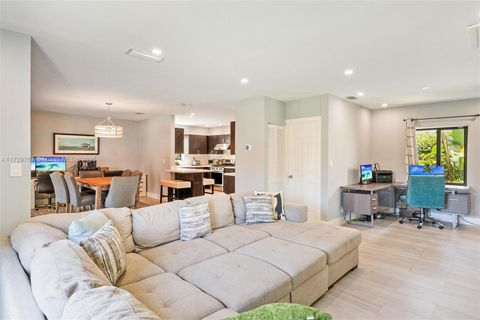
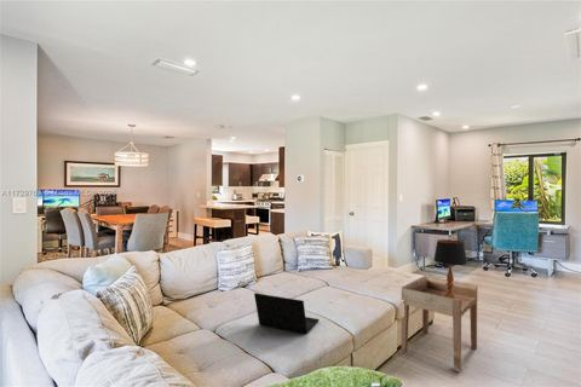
+ side table (442, 313)
+ table lamp (449, 270)
+ laptop (287, 307)
